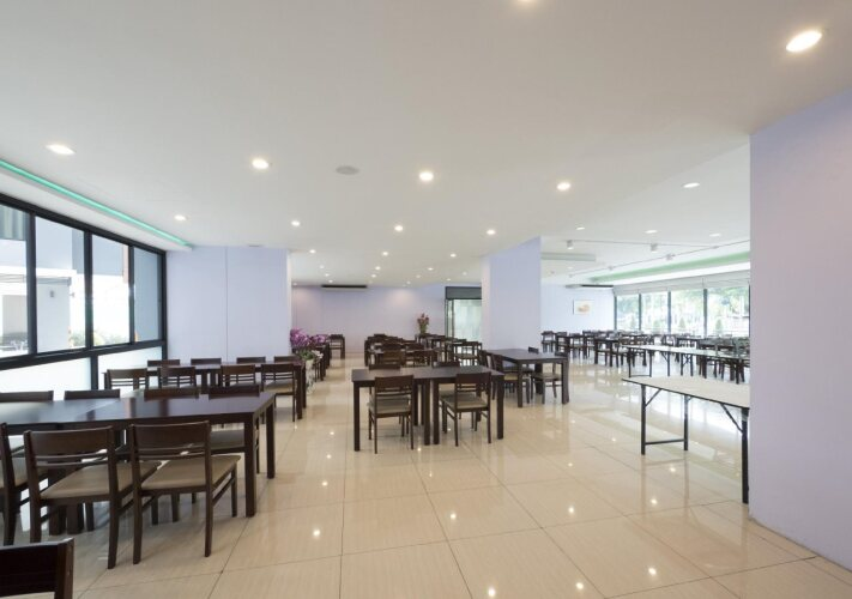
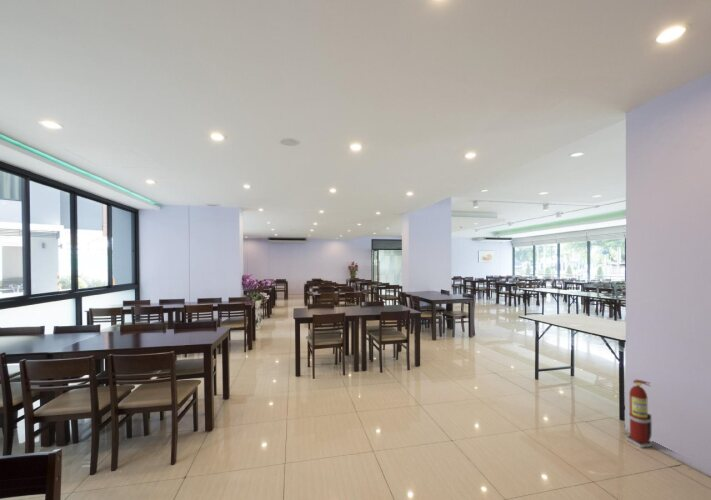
+ fire extinguisher (638, 411)
